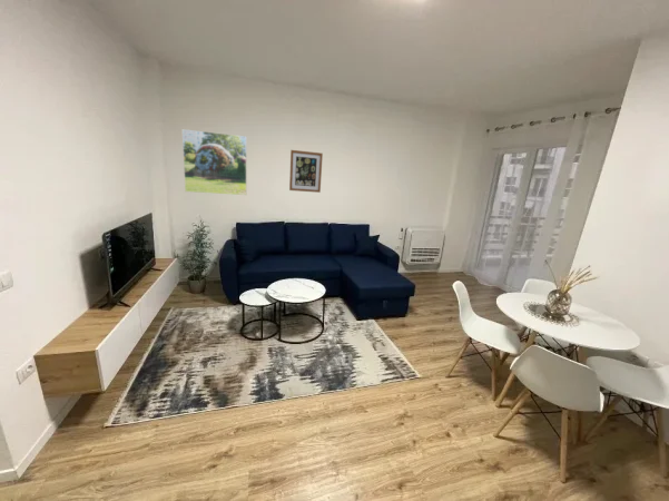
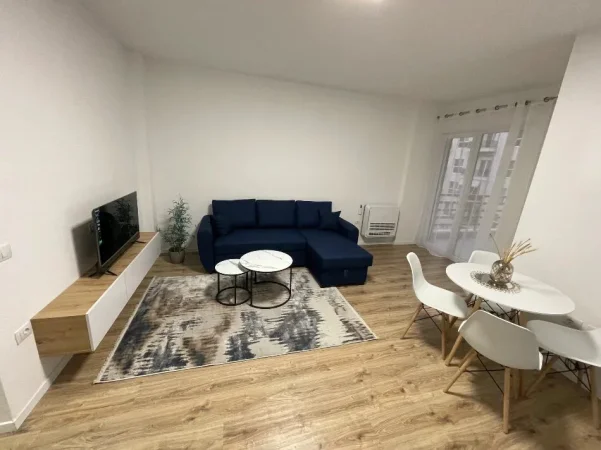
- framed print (216, 164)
- wall art (305, 171)
